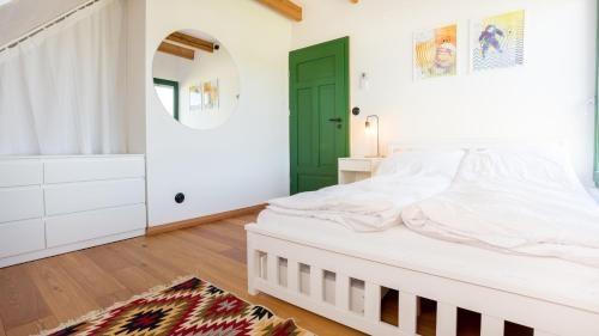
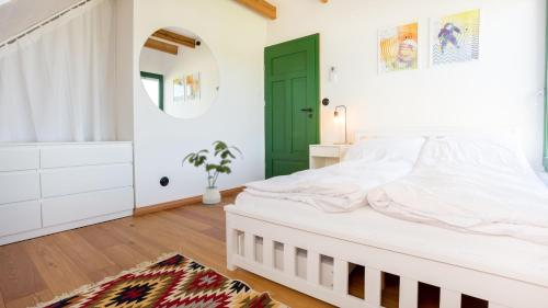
+ house plant (219, 171)
